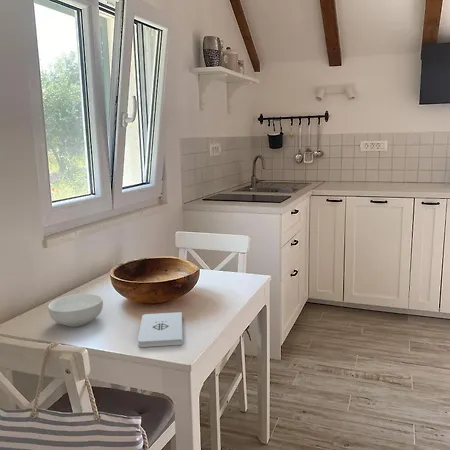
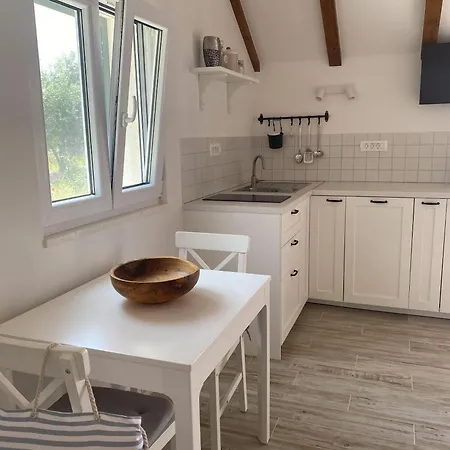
- cereal bowl (76, 311)
- notepad (161, 328)
